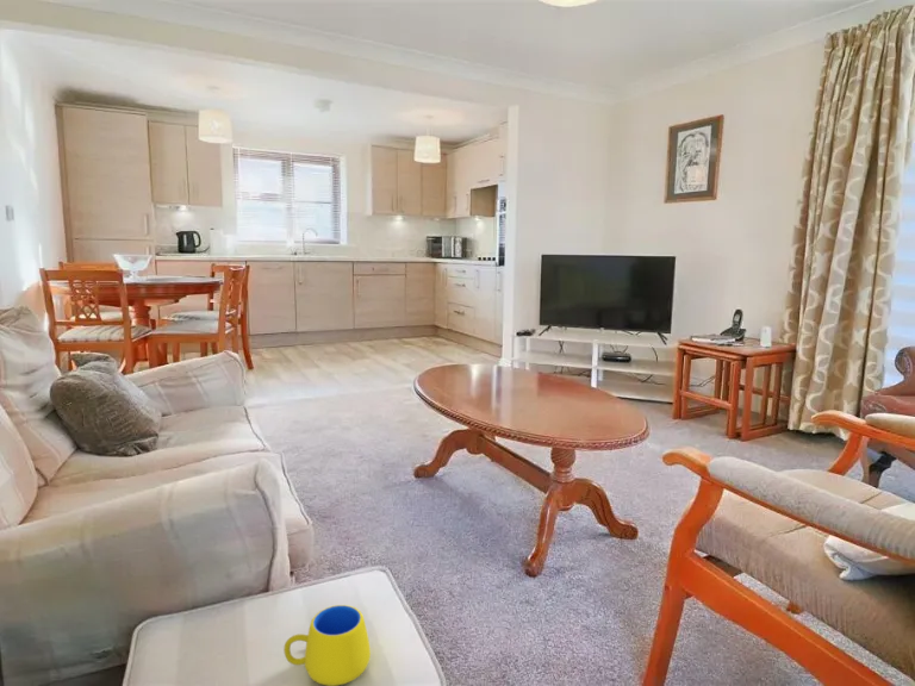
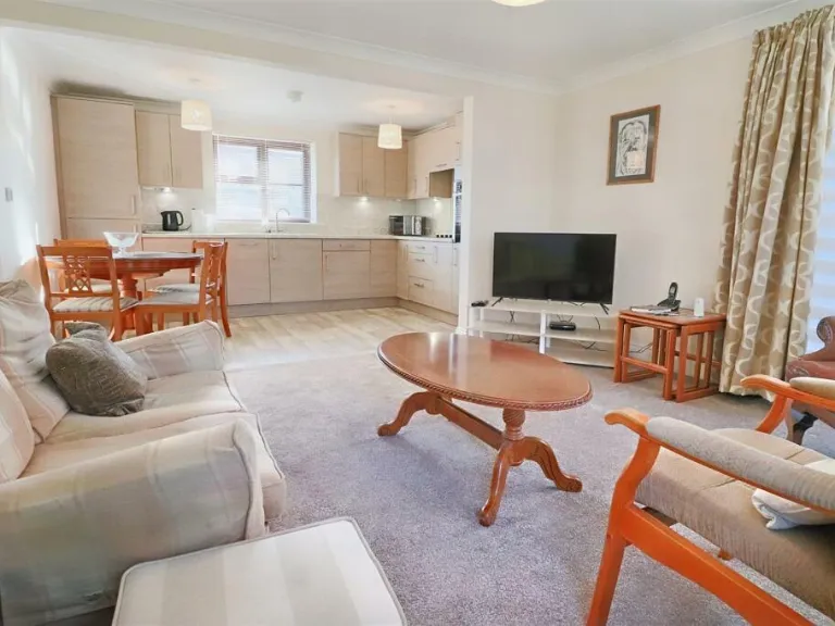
- mug (328, 644)
